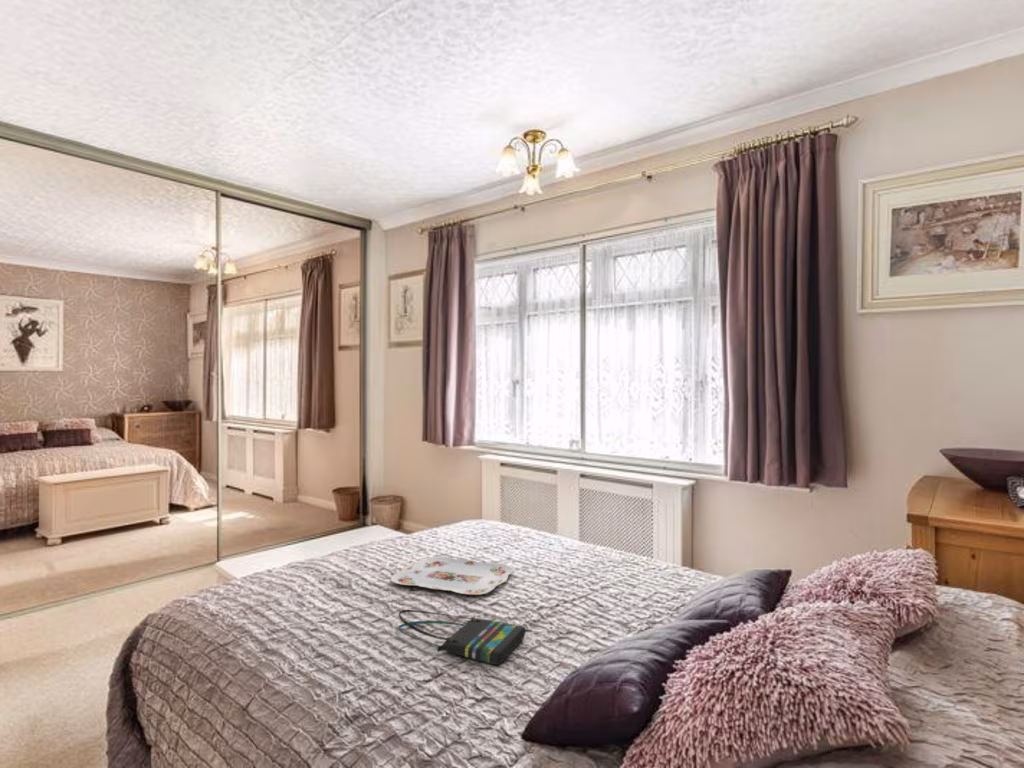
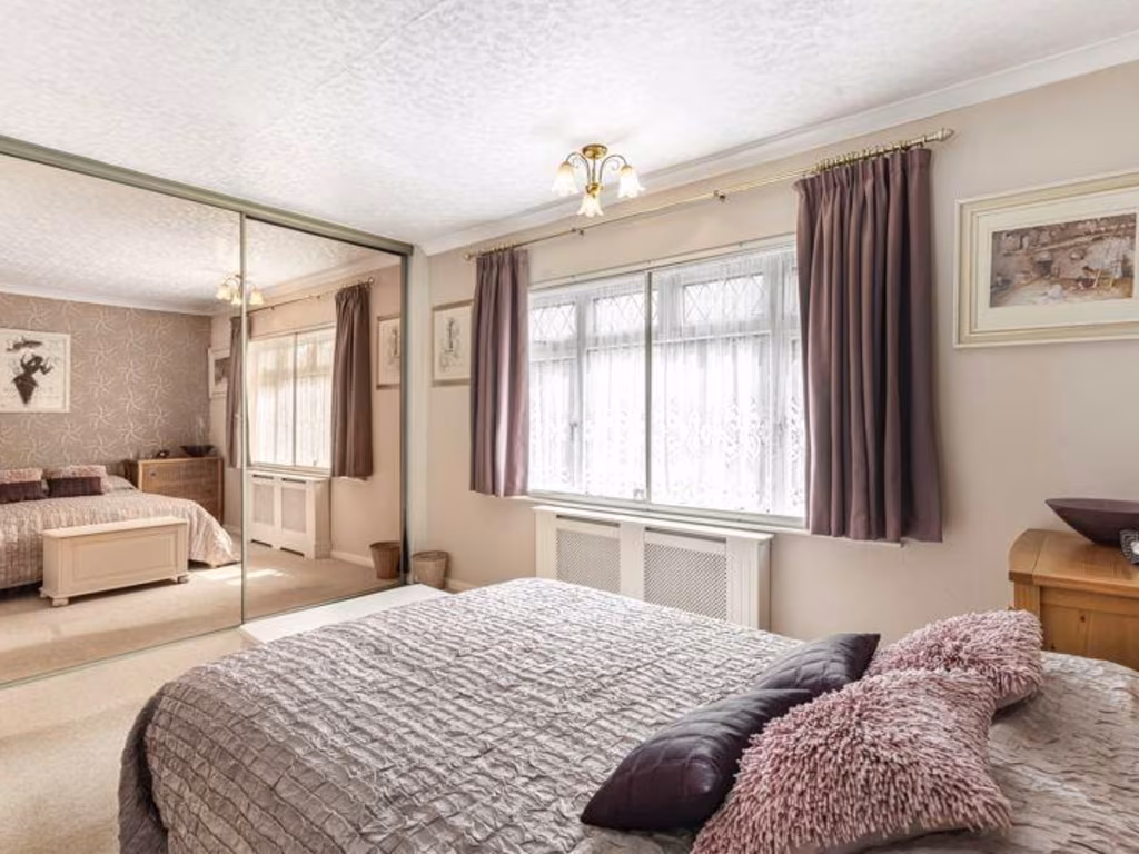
- tote bag (455, 632)
- serving tray (453, 575)
